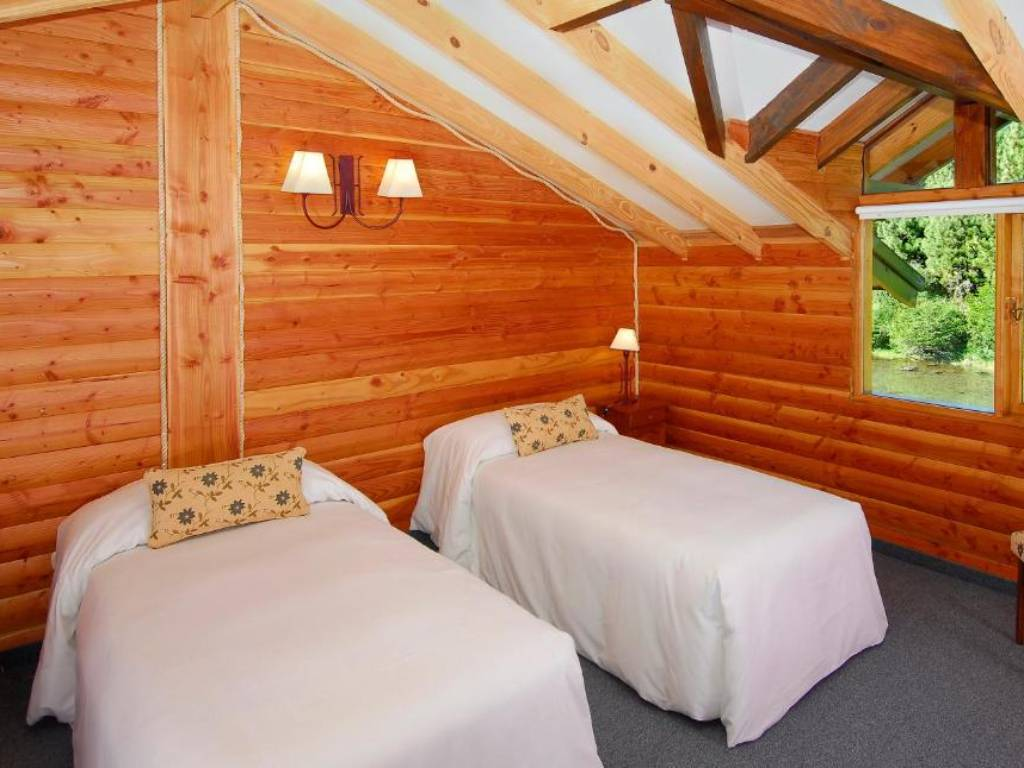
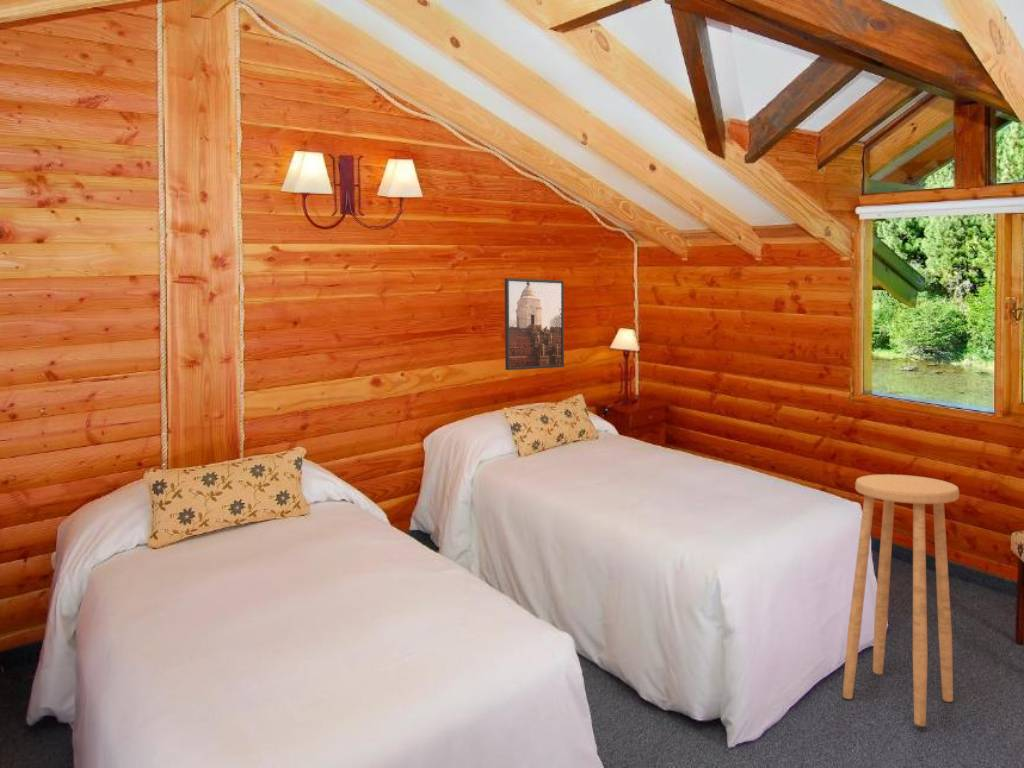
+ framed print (535, 324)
+ stool (913, 592)
